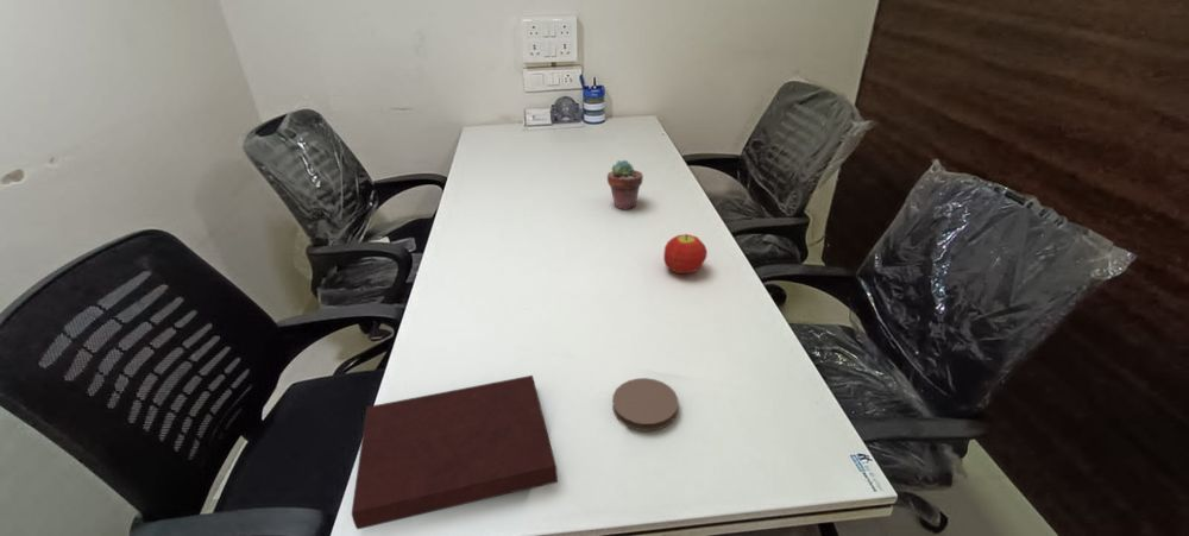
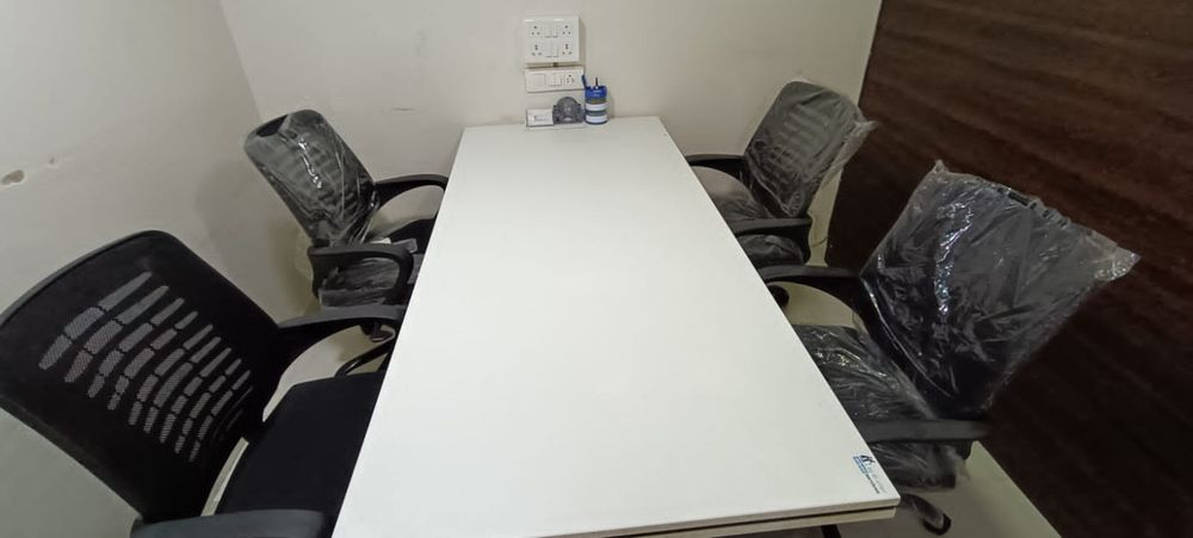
- notebook (455, 442)
- coaster (644, 403)
- potted succulent (624, 183)
- fruit (684, 252)
